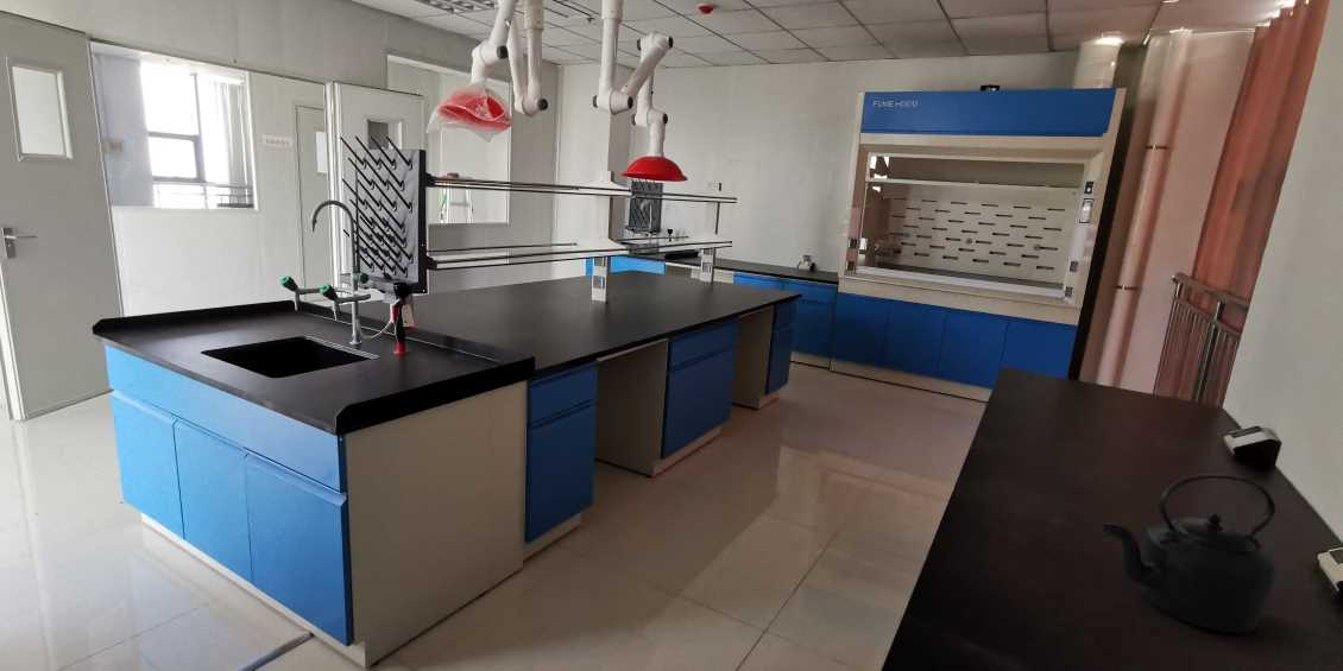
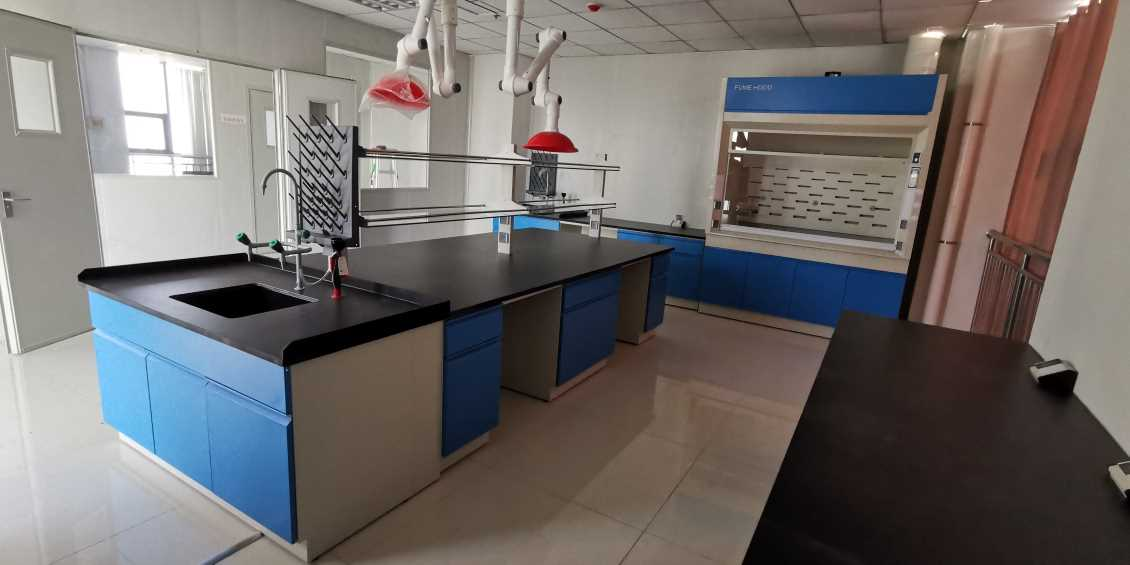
- kettle (1183, 539)
